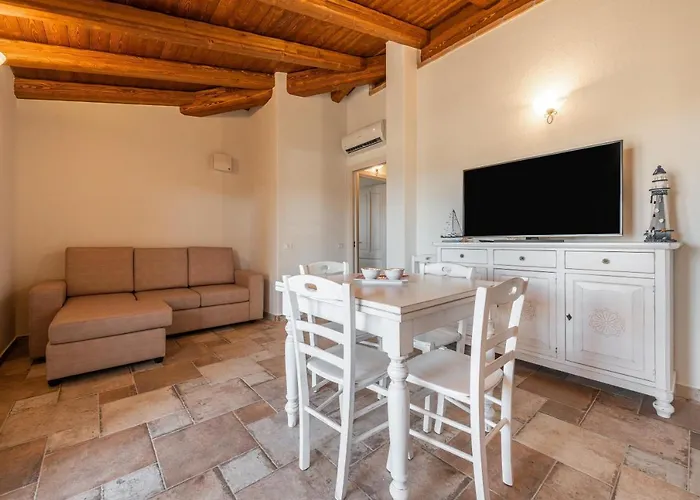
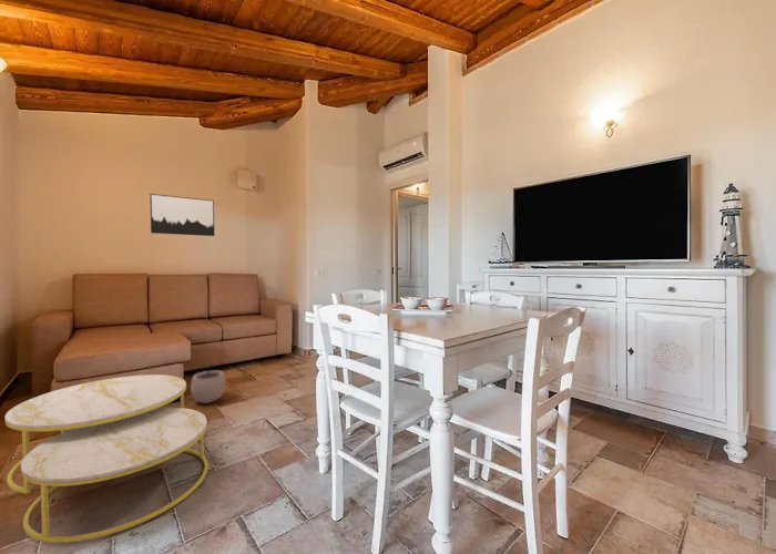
+ plant pot (208, 381)
+ wall art (183, 215)
+ coffee table (113, 435)
